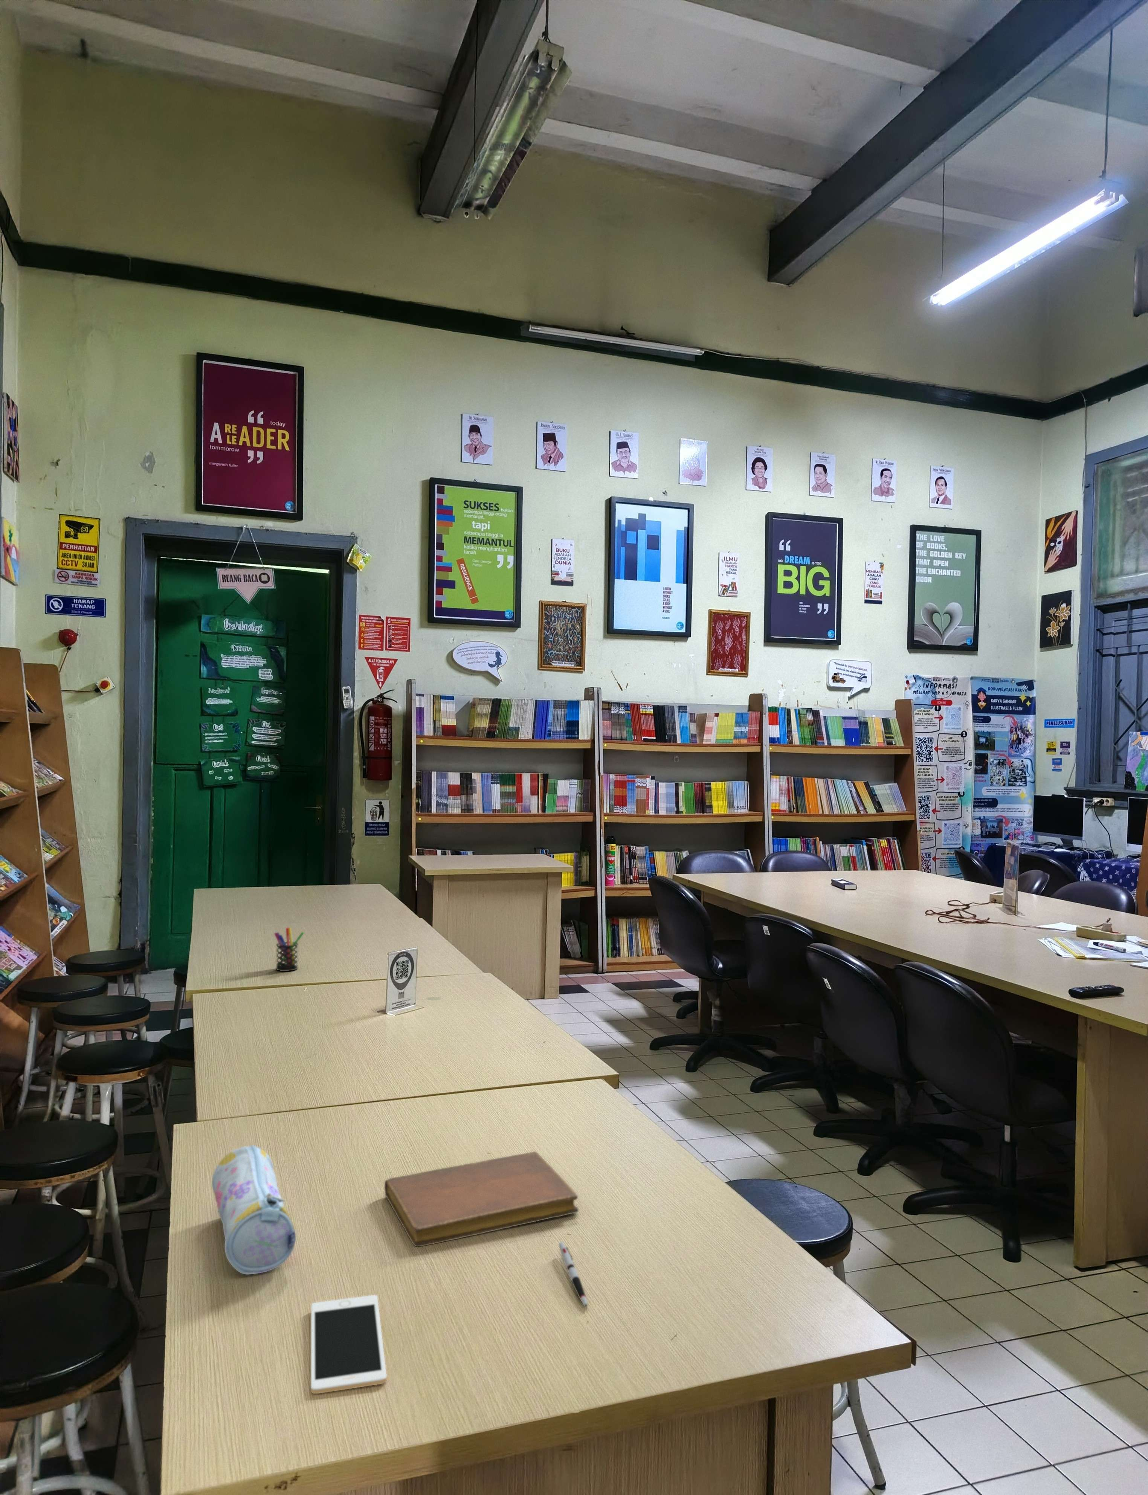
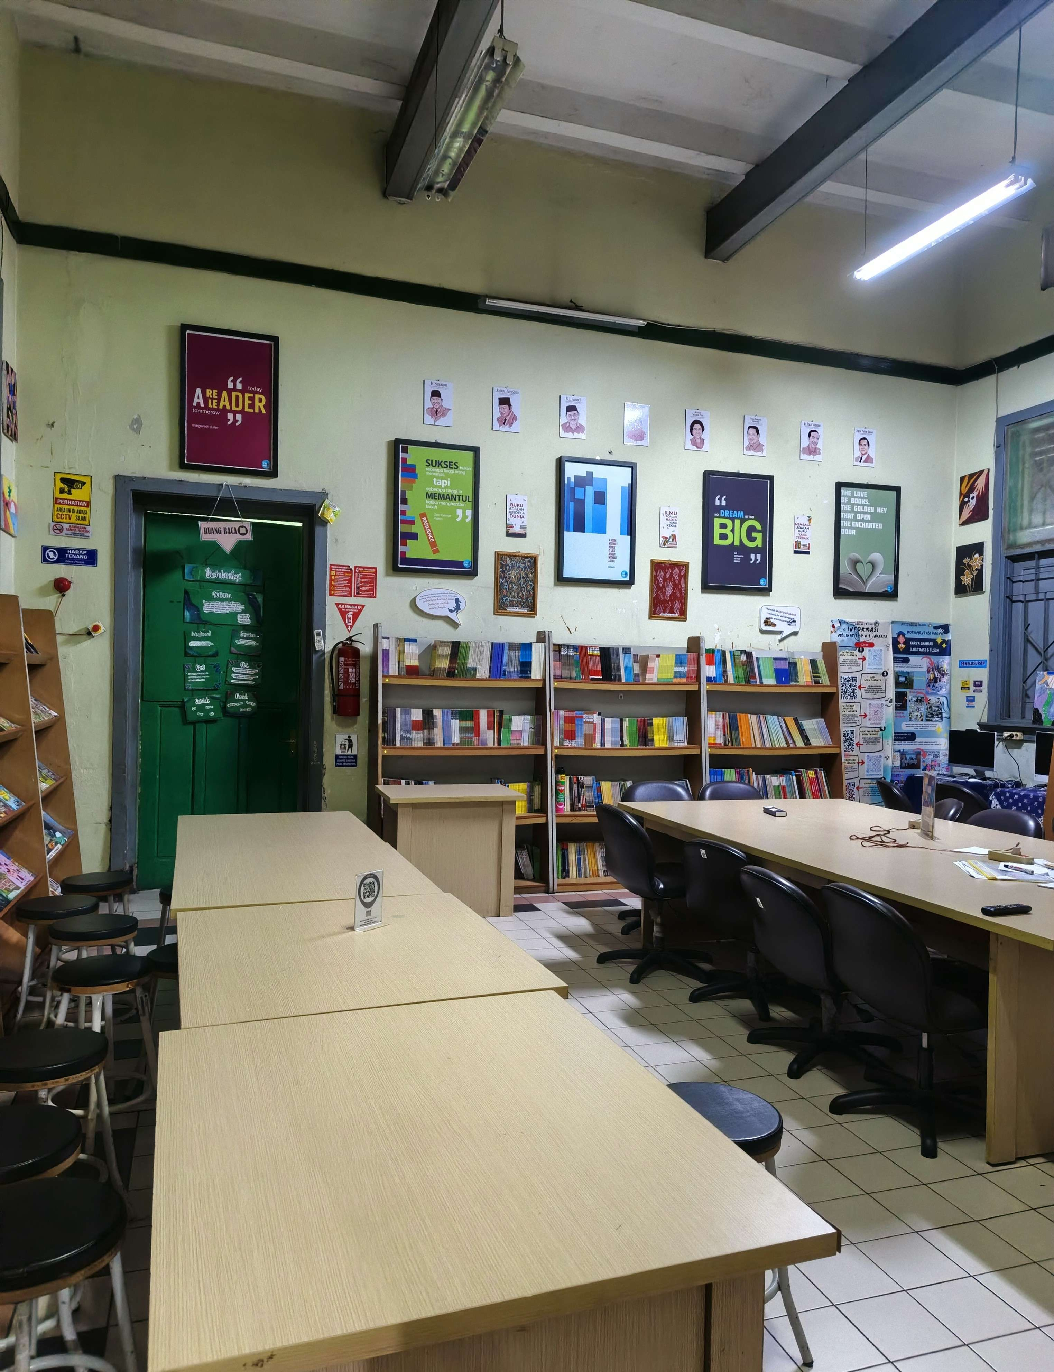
- pen (574, 1273)
- pencil case (251, 1206)
- pen holder (289, 948)
- notebook (480, 1195)
- cell phone (346, 1341)
